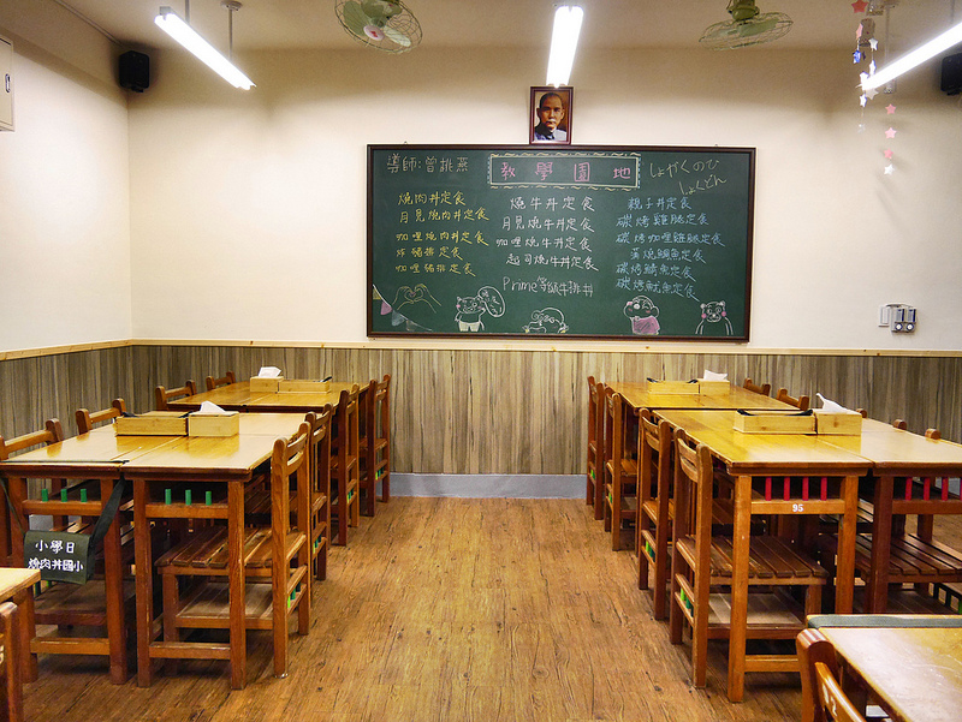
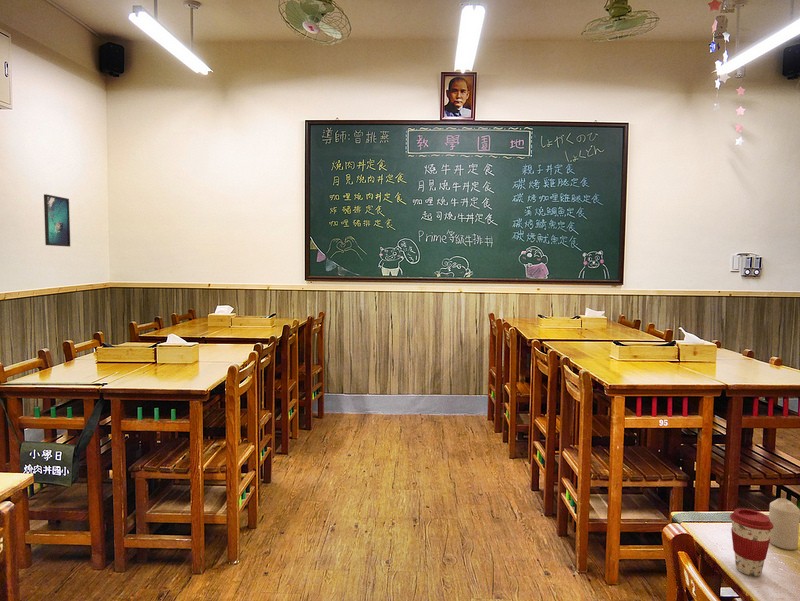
+ coffee cup (750, 542)
+ candle (783, 522)
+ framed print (57, 221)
